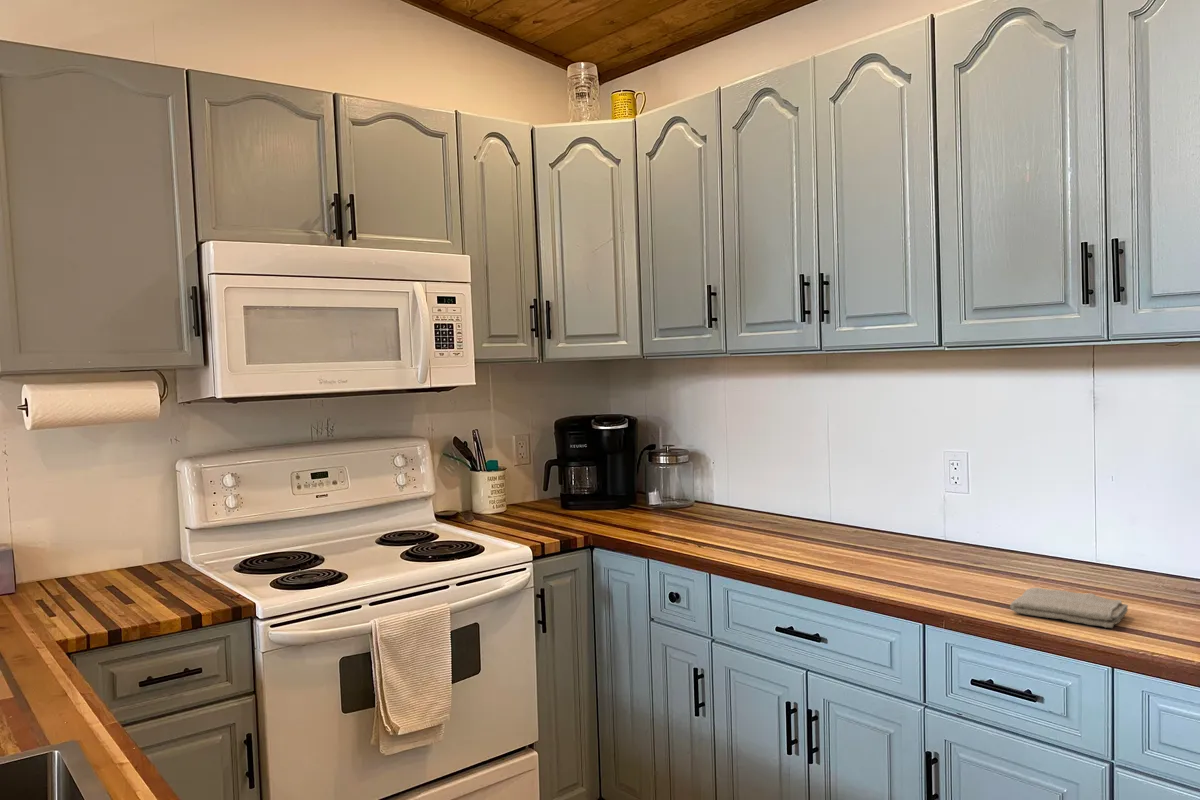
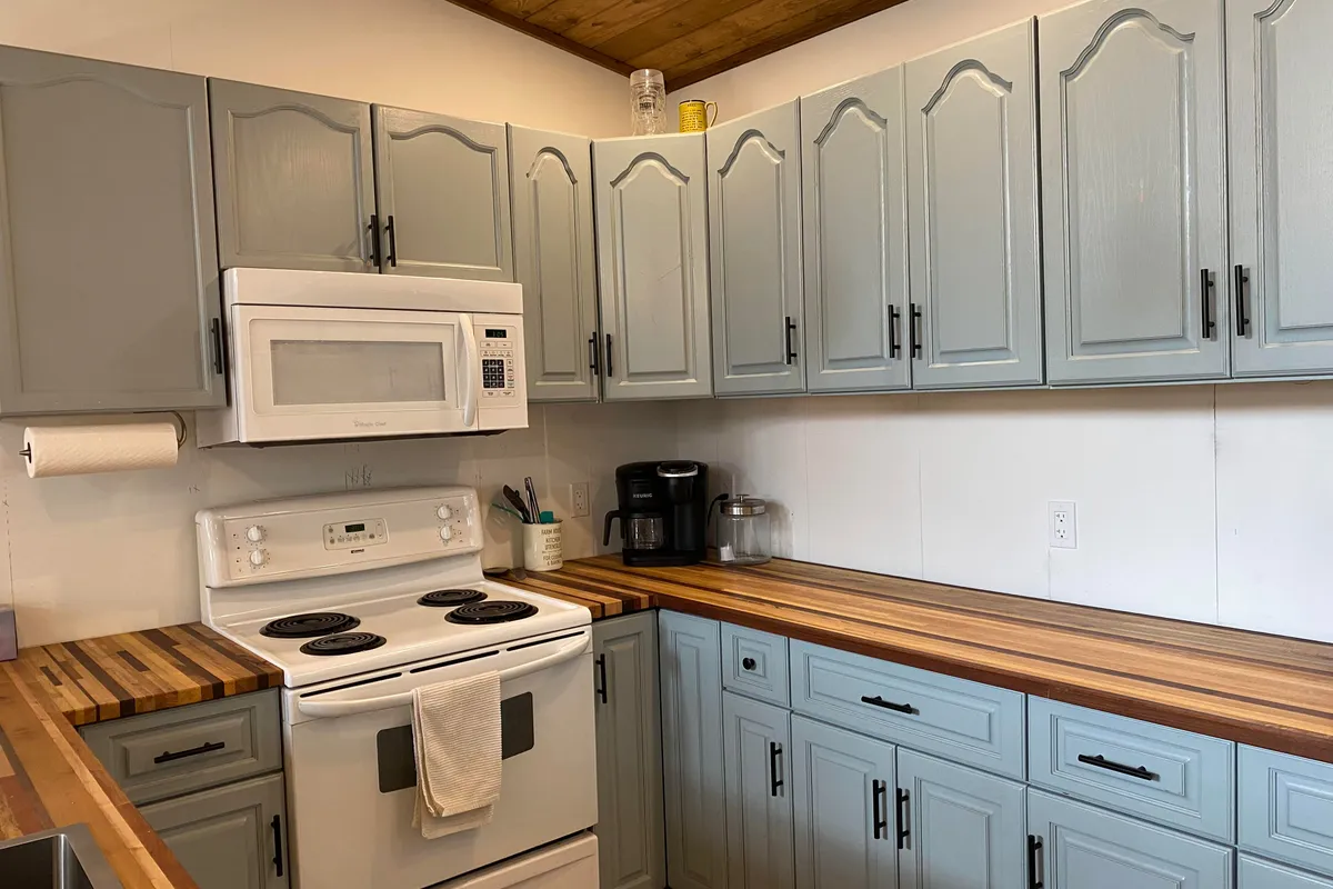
- washcloth (1068, 605)
